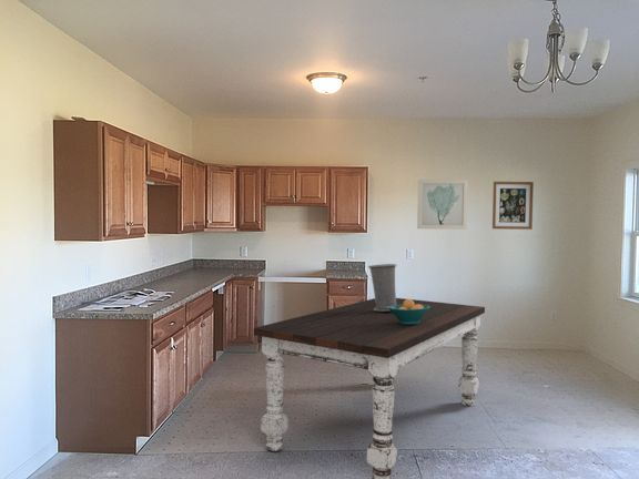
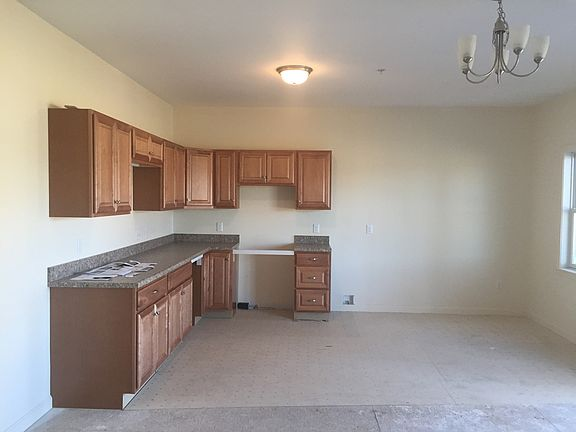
- wall art (513, 205)
- fruit bowl (409, 310)
- vase (386, 288)
- dining table (383, 369)
- wall art (442, 204)
